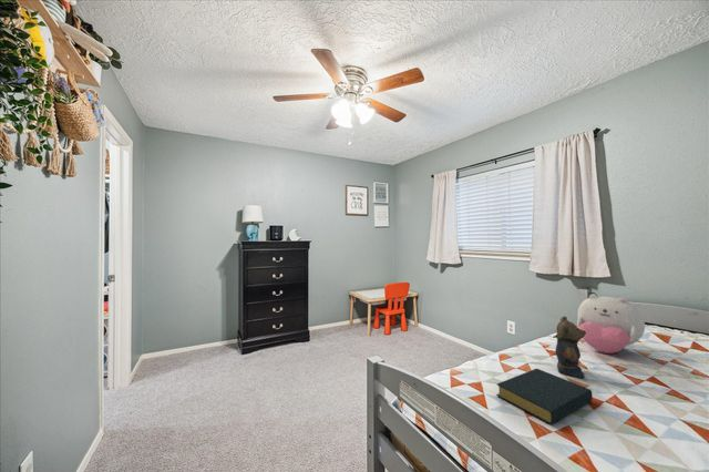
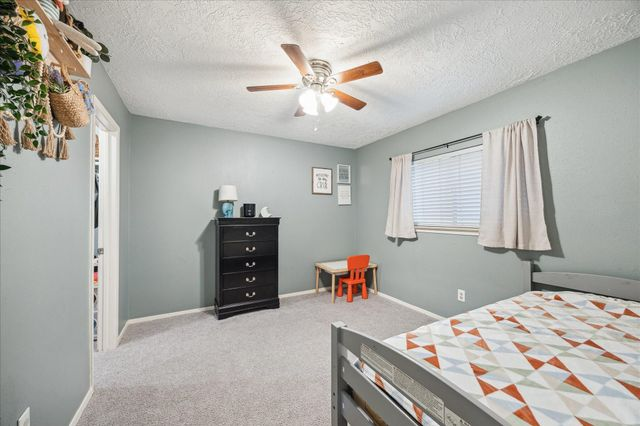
- hardback book (543, 392)
- teddy bear (567, 345)
- plush toy (607, 321)
